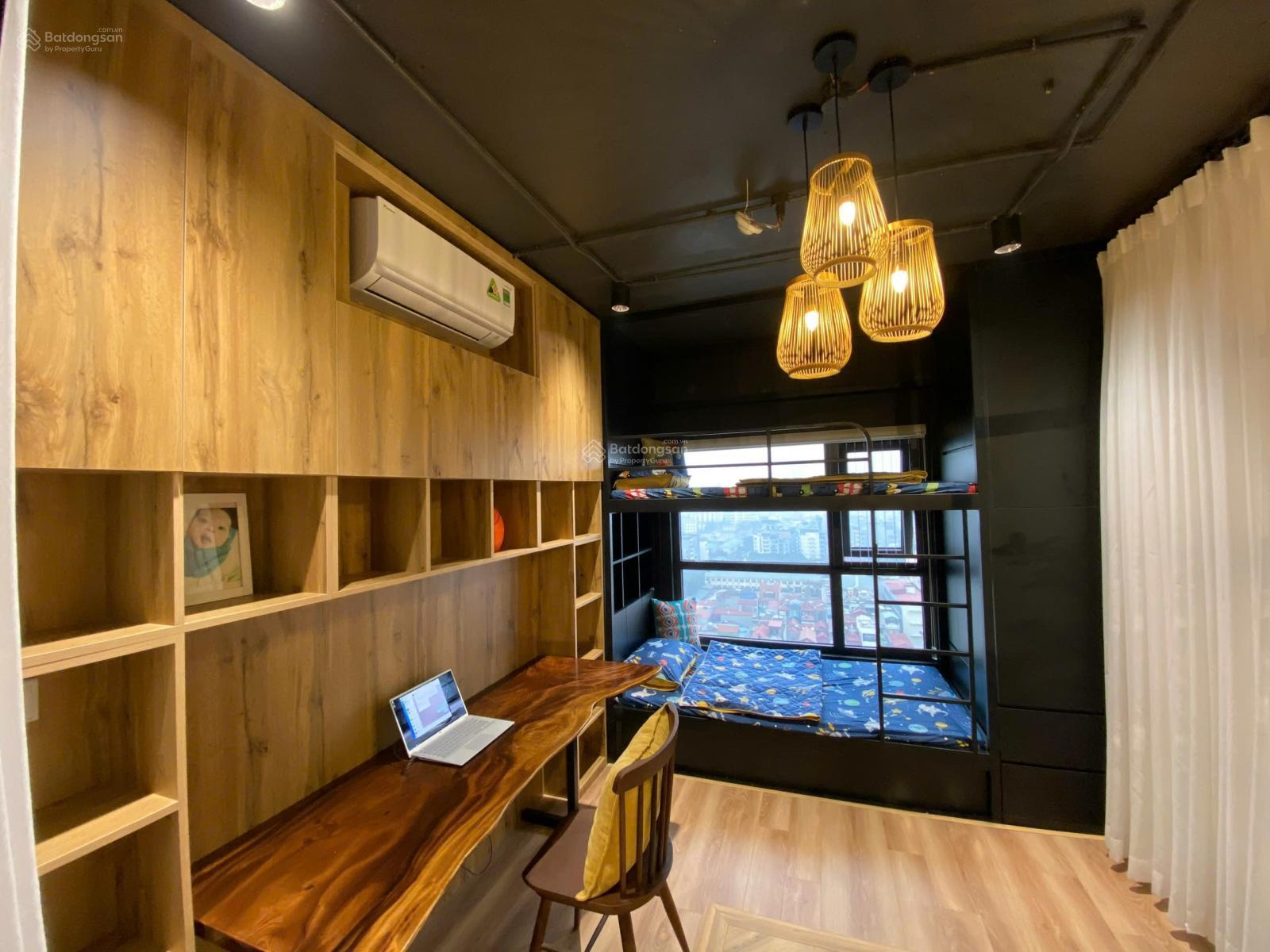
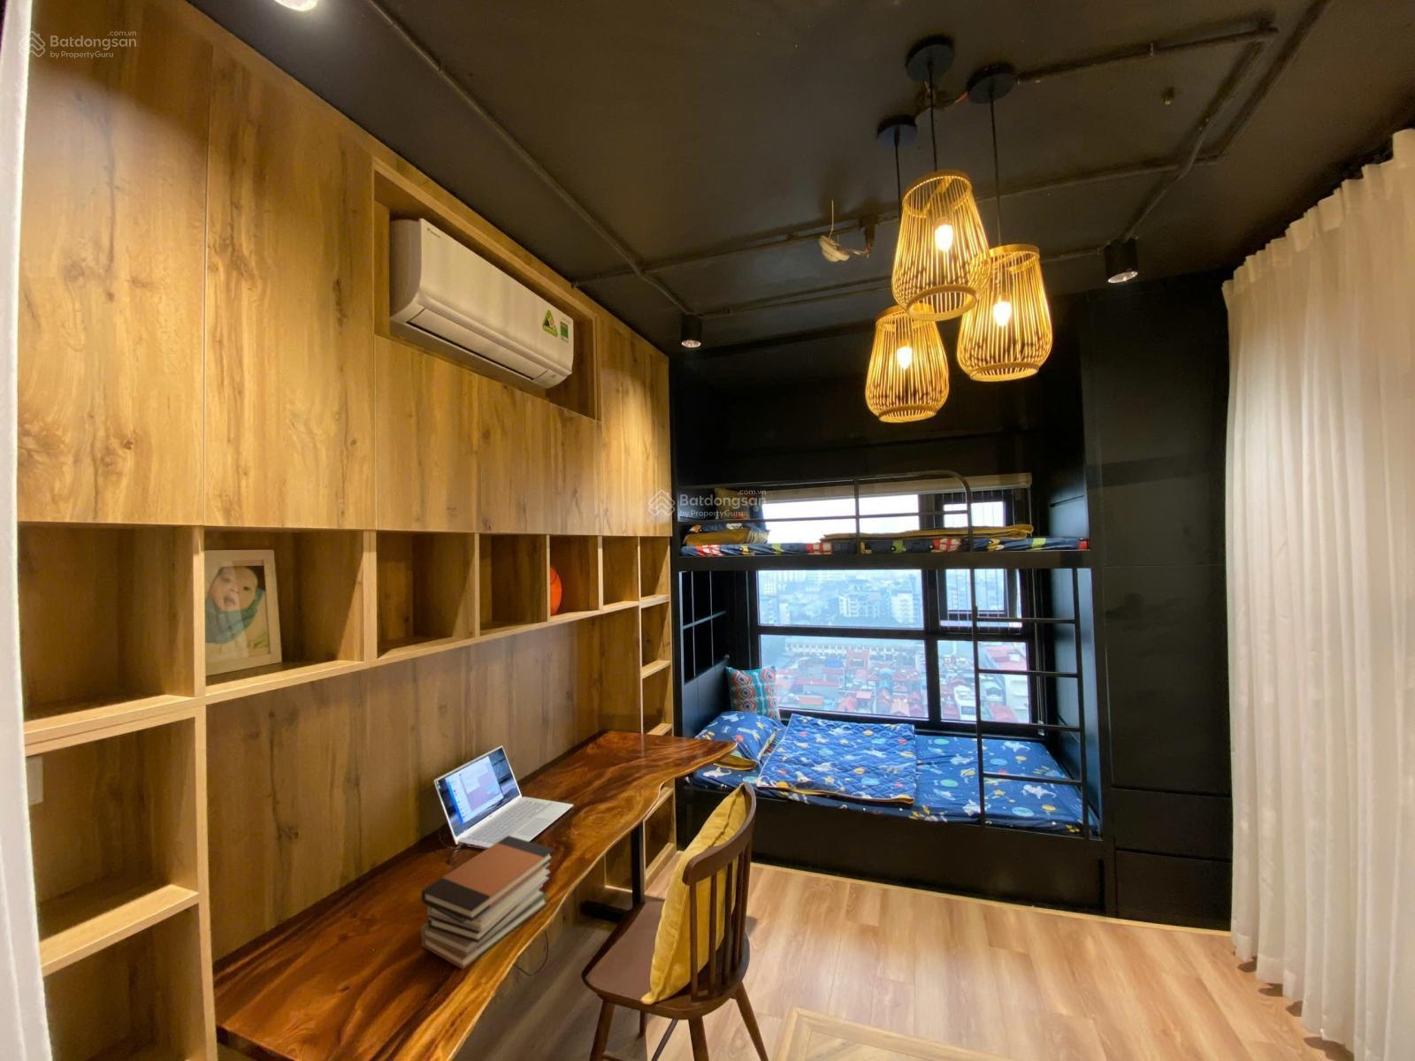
+ book stack (491, 895)
